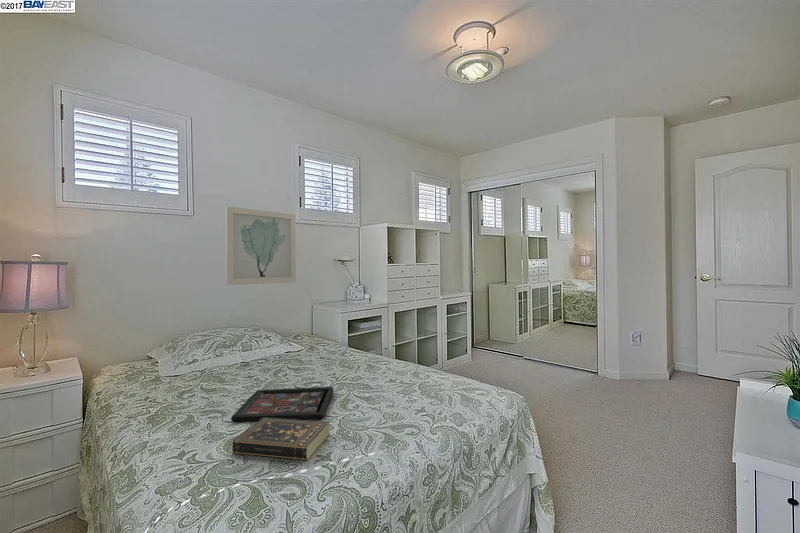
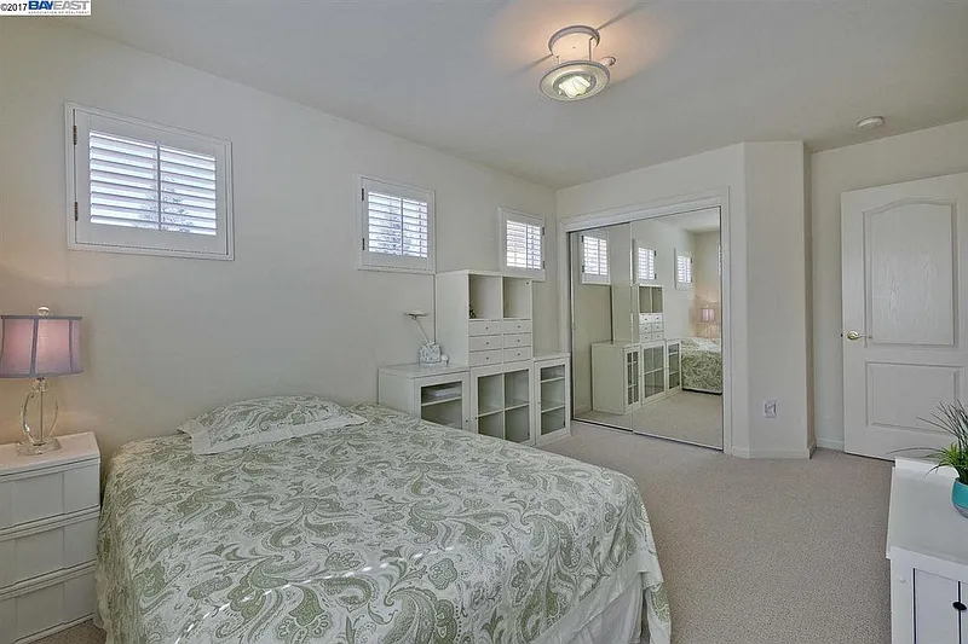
- decorative tray (287, 402)
- book (283, 436)
- wall art (263, 247)
